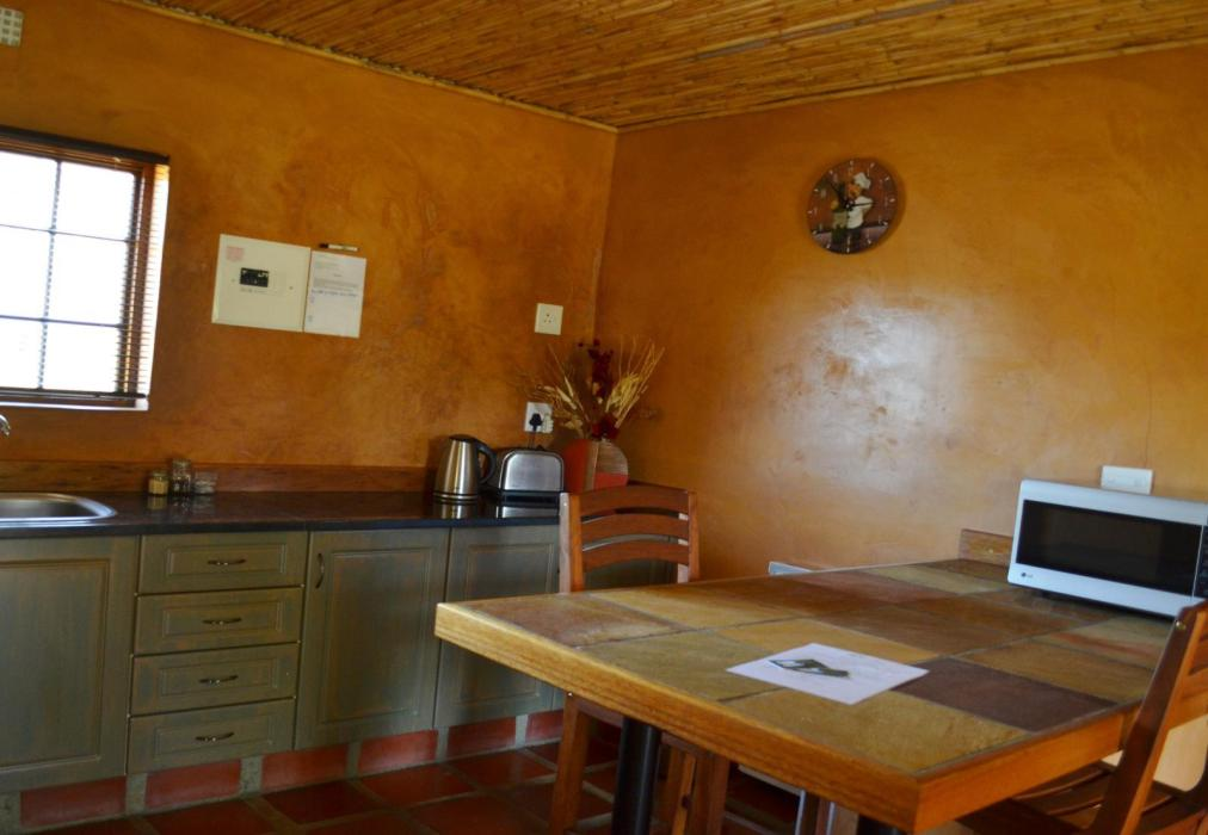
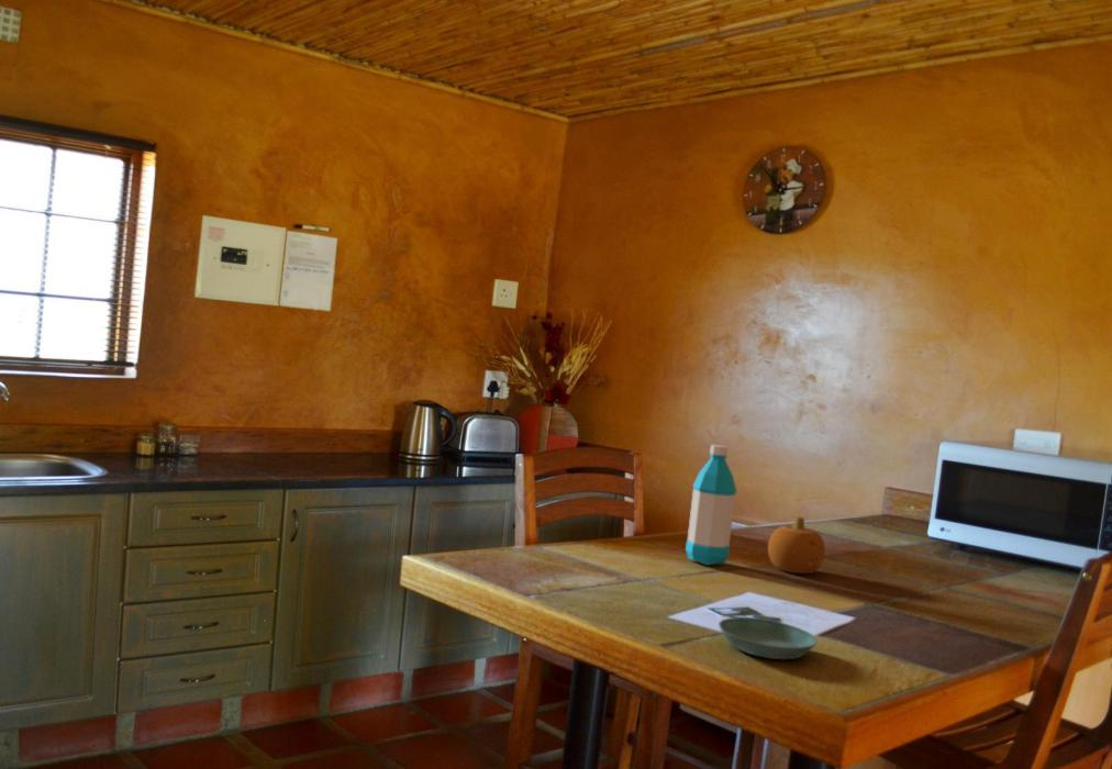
+ water bottle (712, 503)
+ saucer (766, 639)
+ fruit (797, 543)
